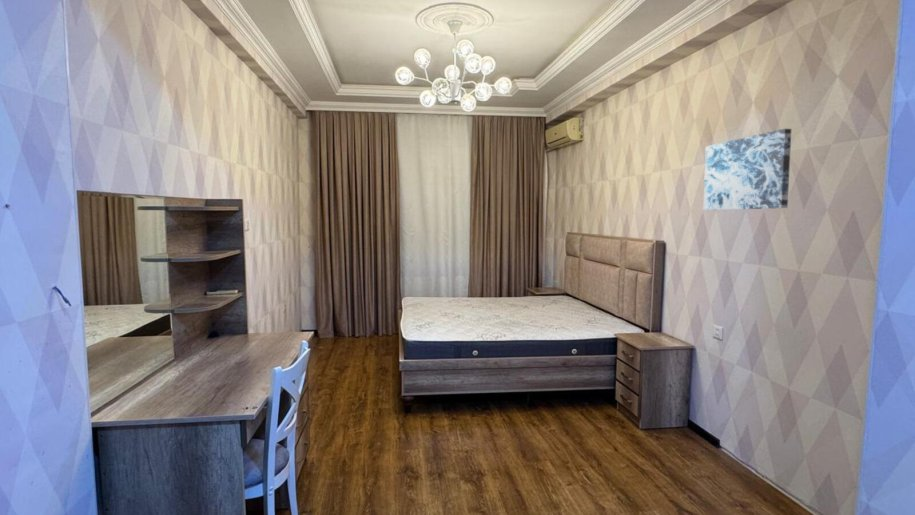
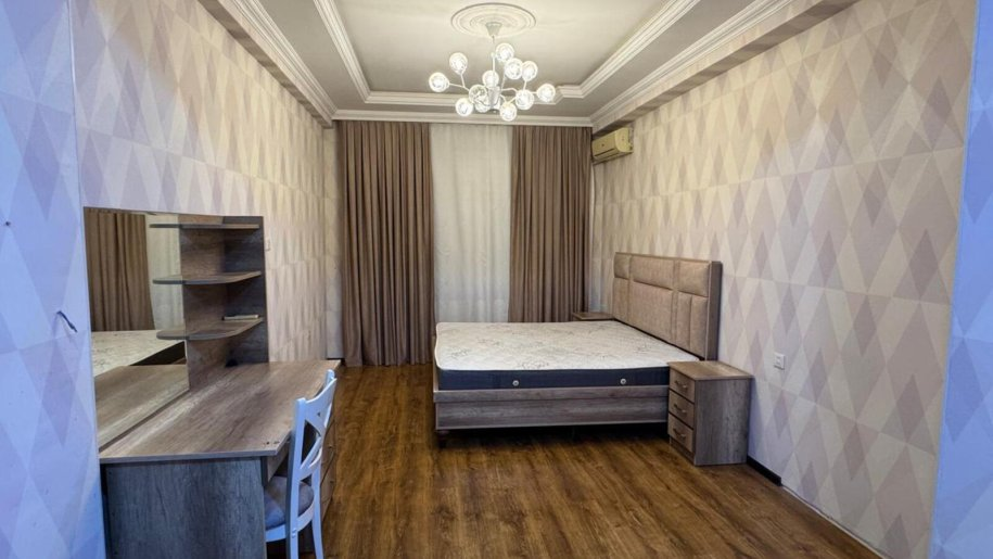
- wall art (742, 174)
